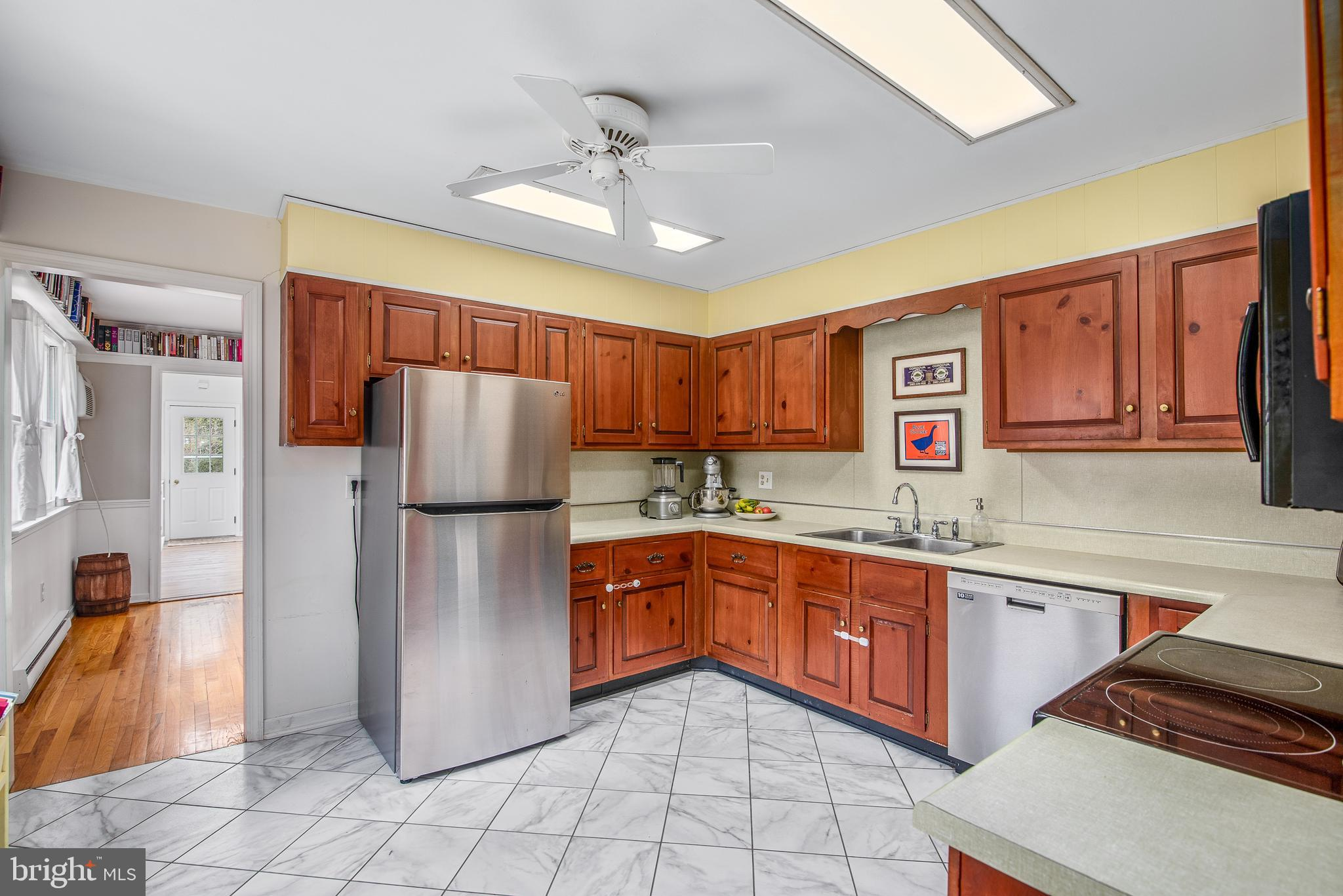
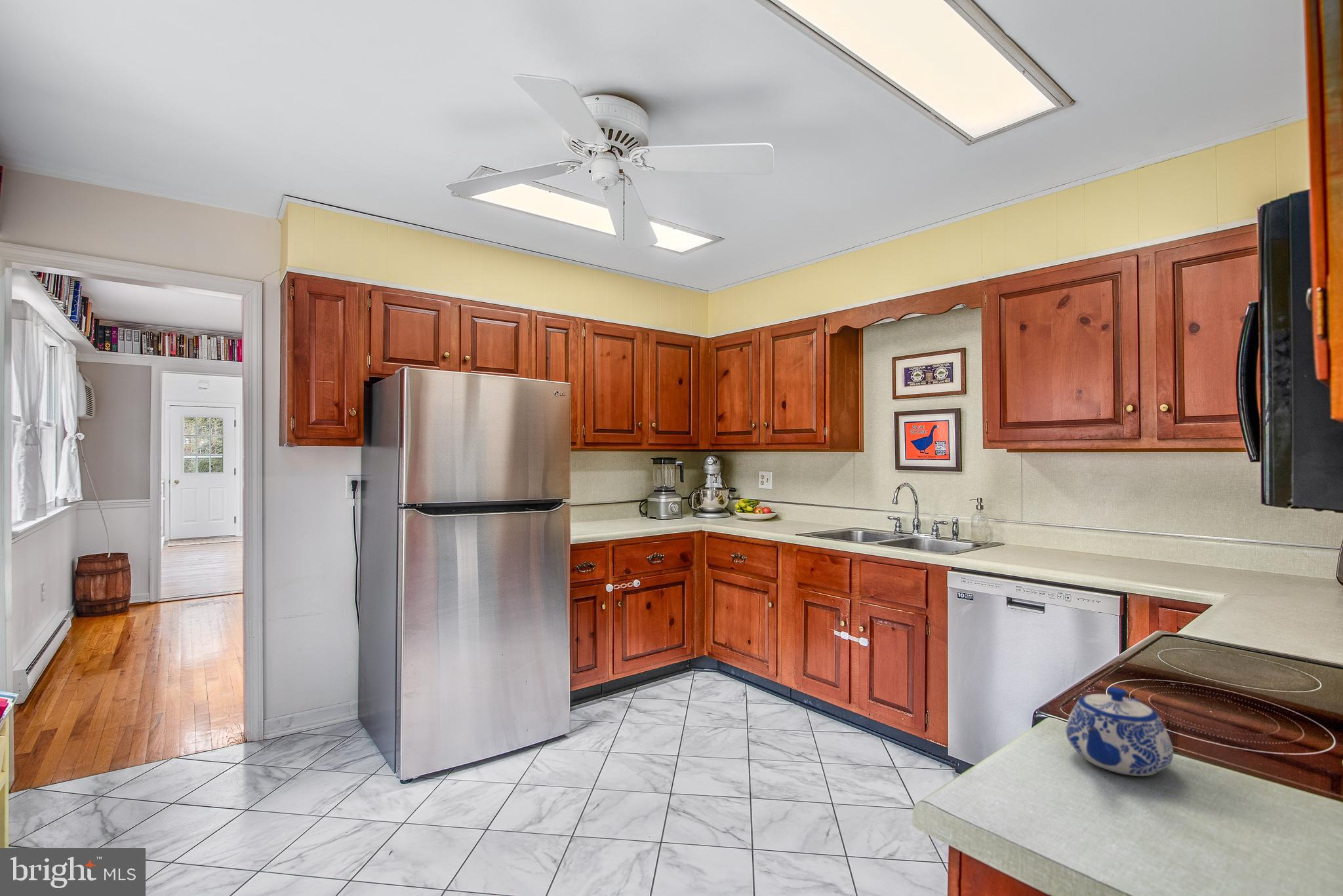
+ teapot (1115, 727)
